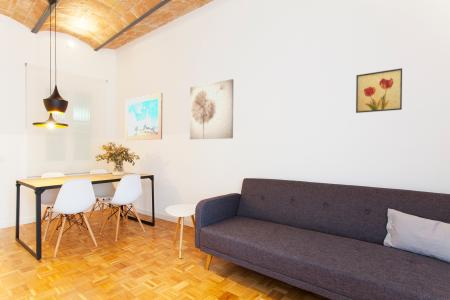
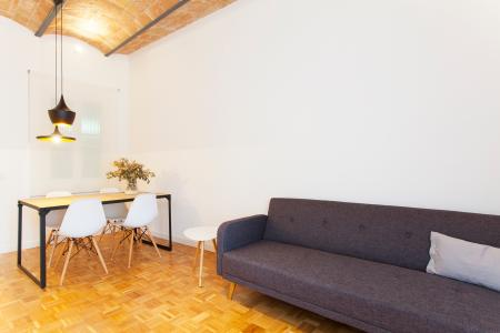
- wall art (378, 91)
- wall art (142, 118)
- wall art (210, 111)
